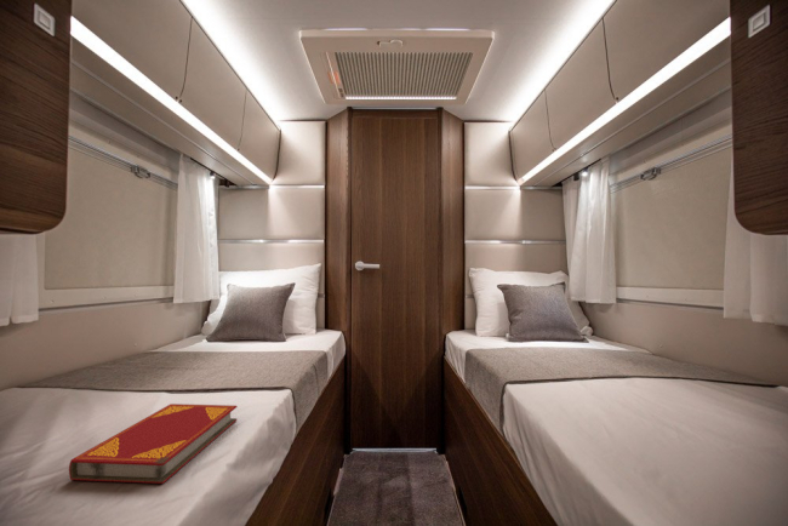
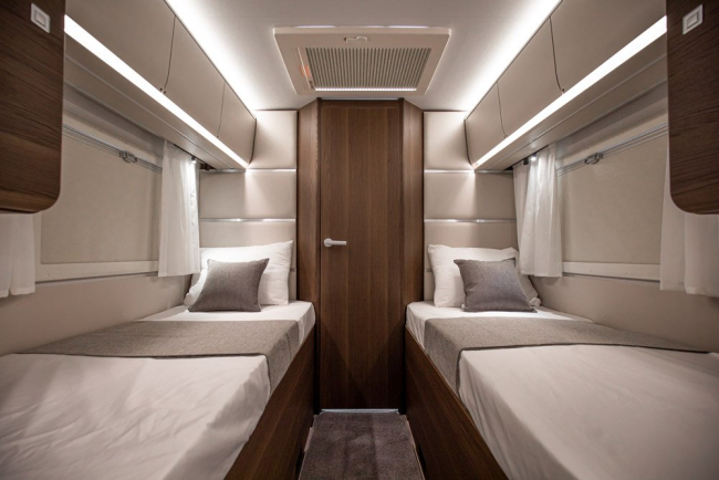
- hardback book (166, 436)
